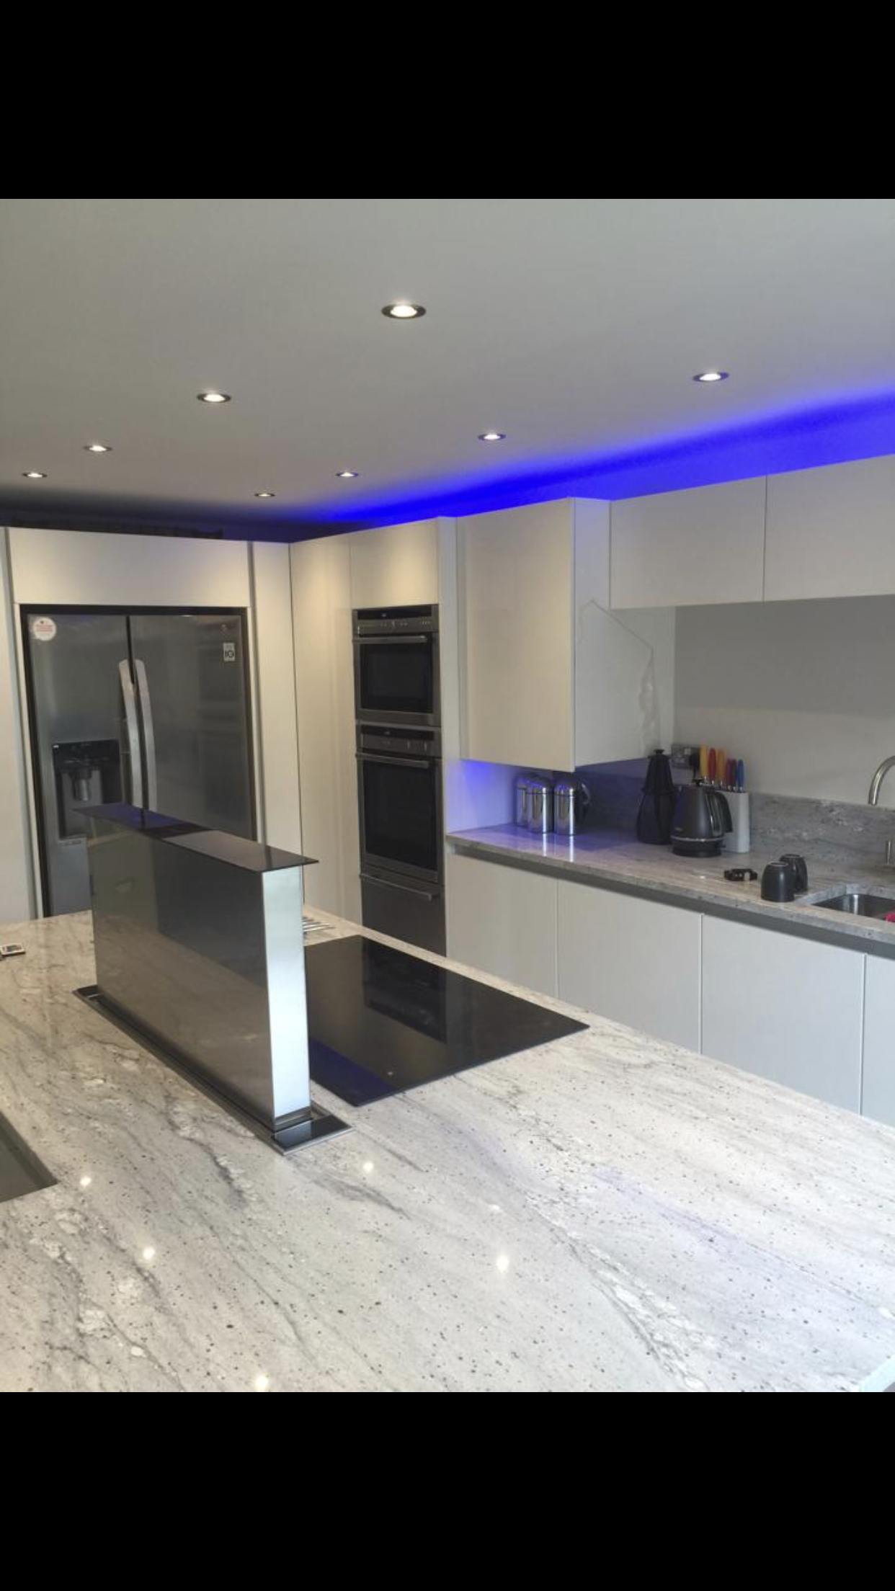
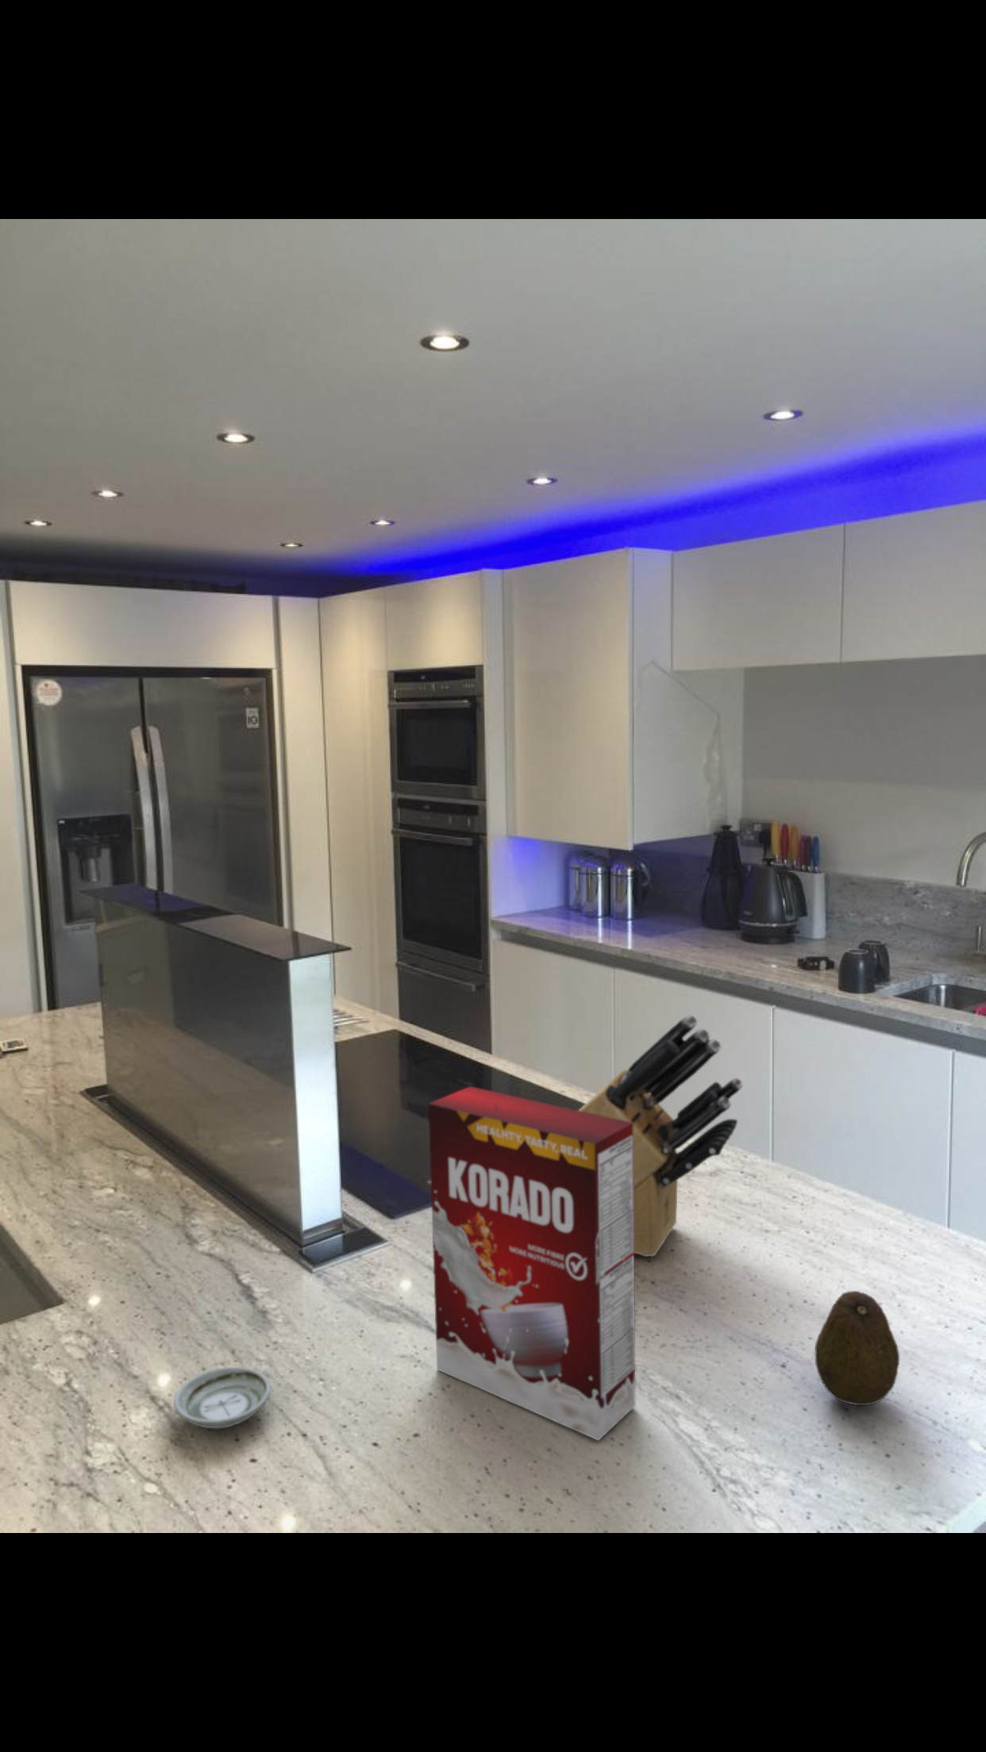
+ fruit (856, 1345)
+ saucer (223, 1403)
+ cereal box (530, 1253)
+ knife block (607, 1117)
